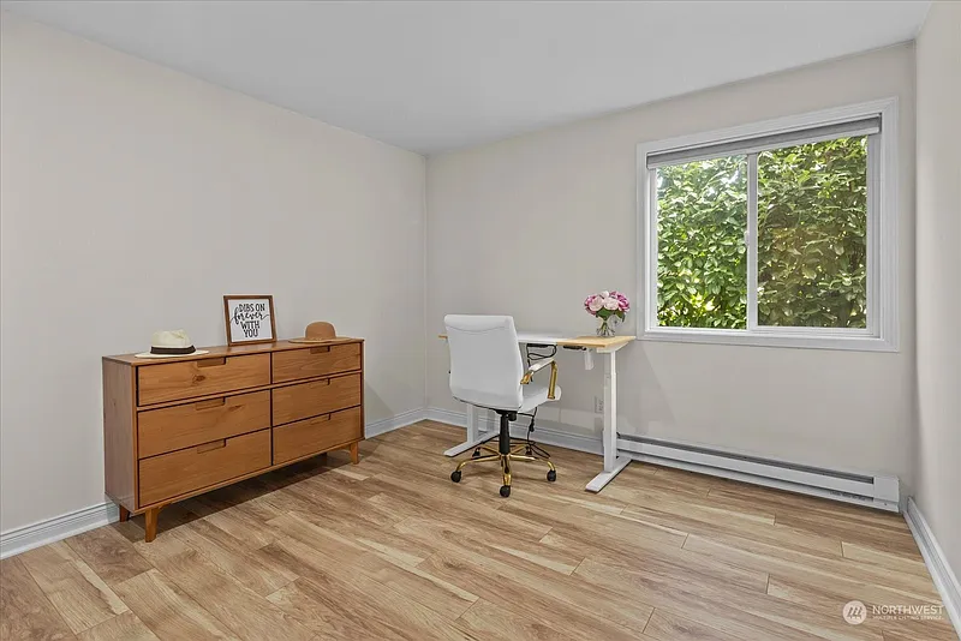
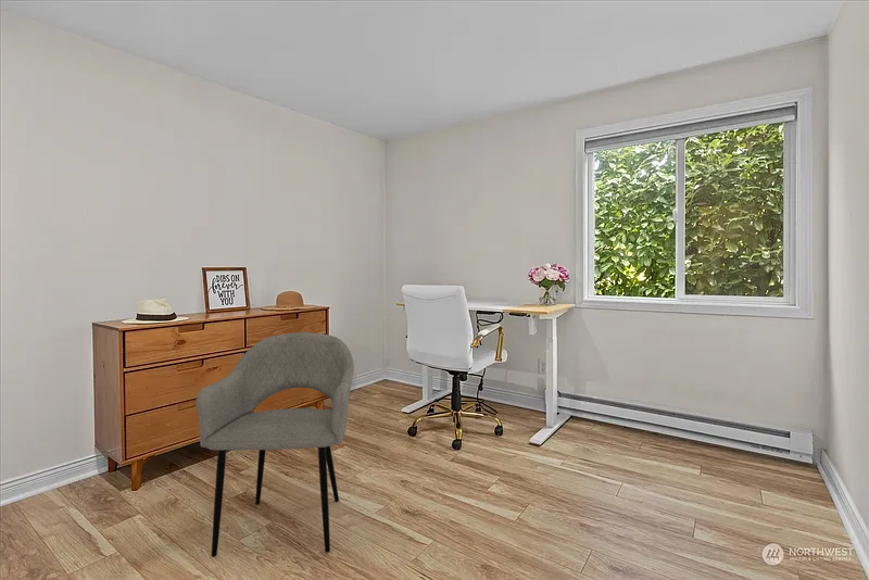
+ armchair (288, 429)
